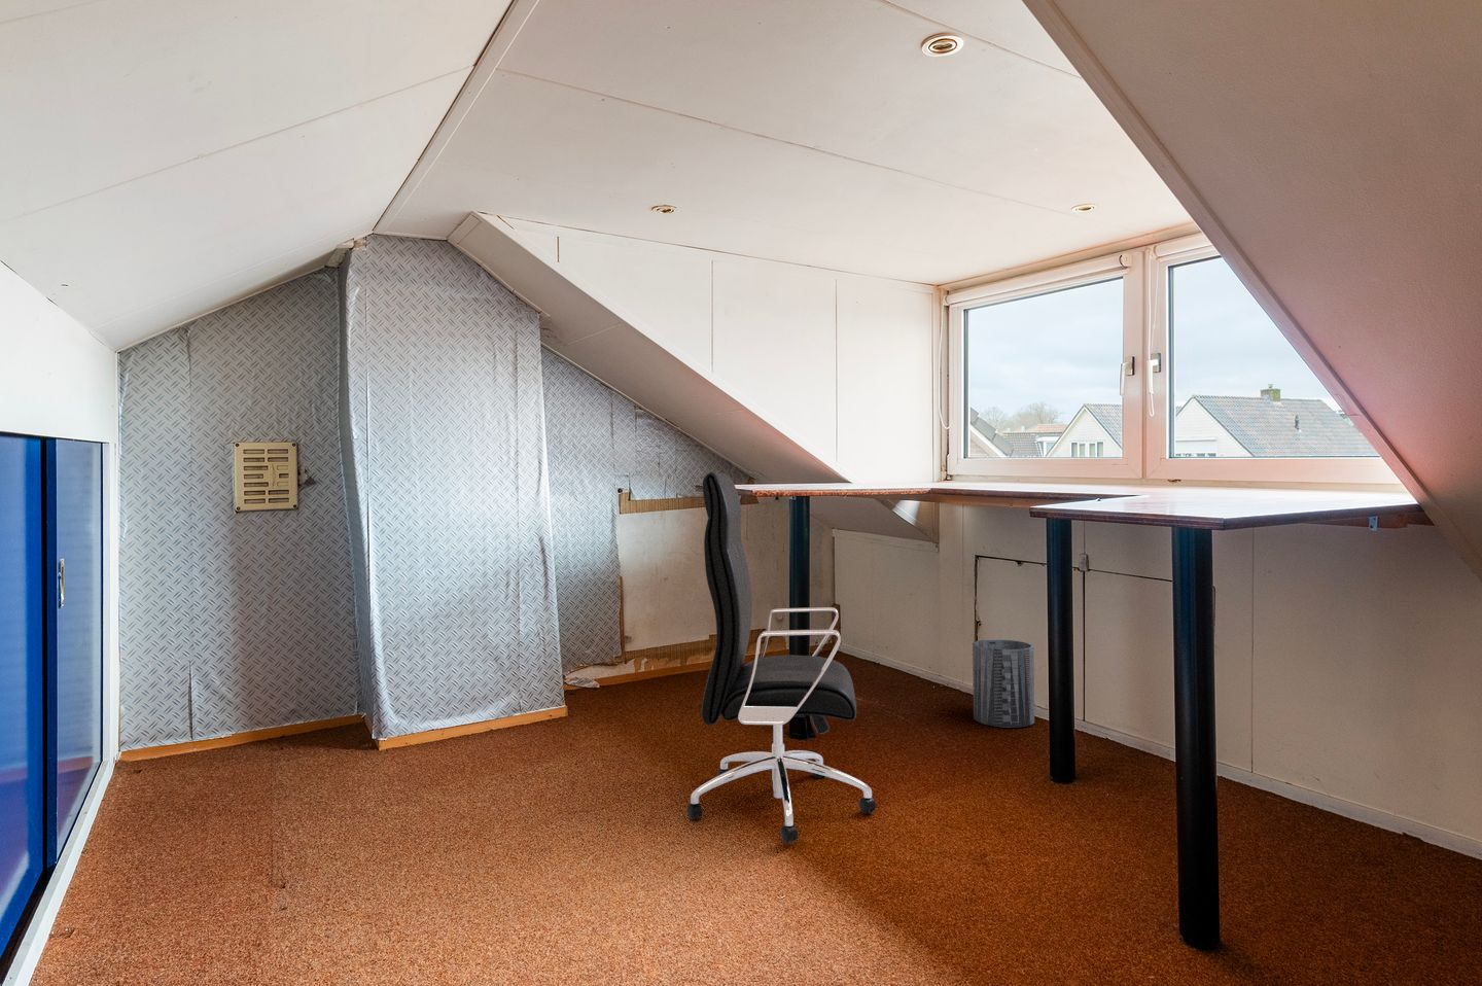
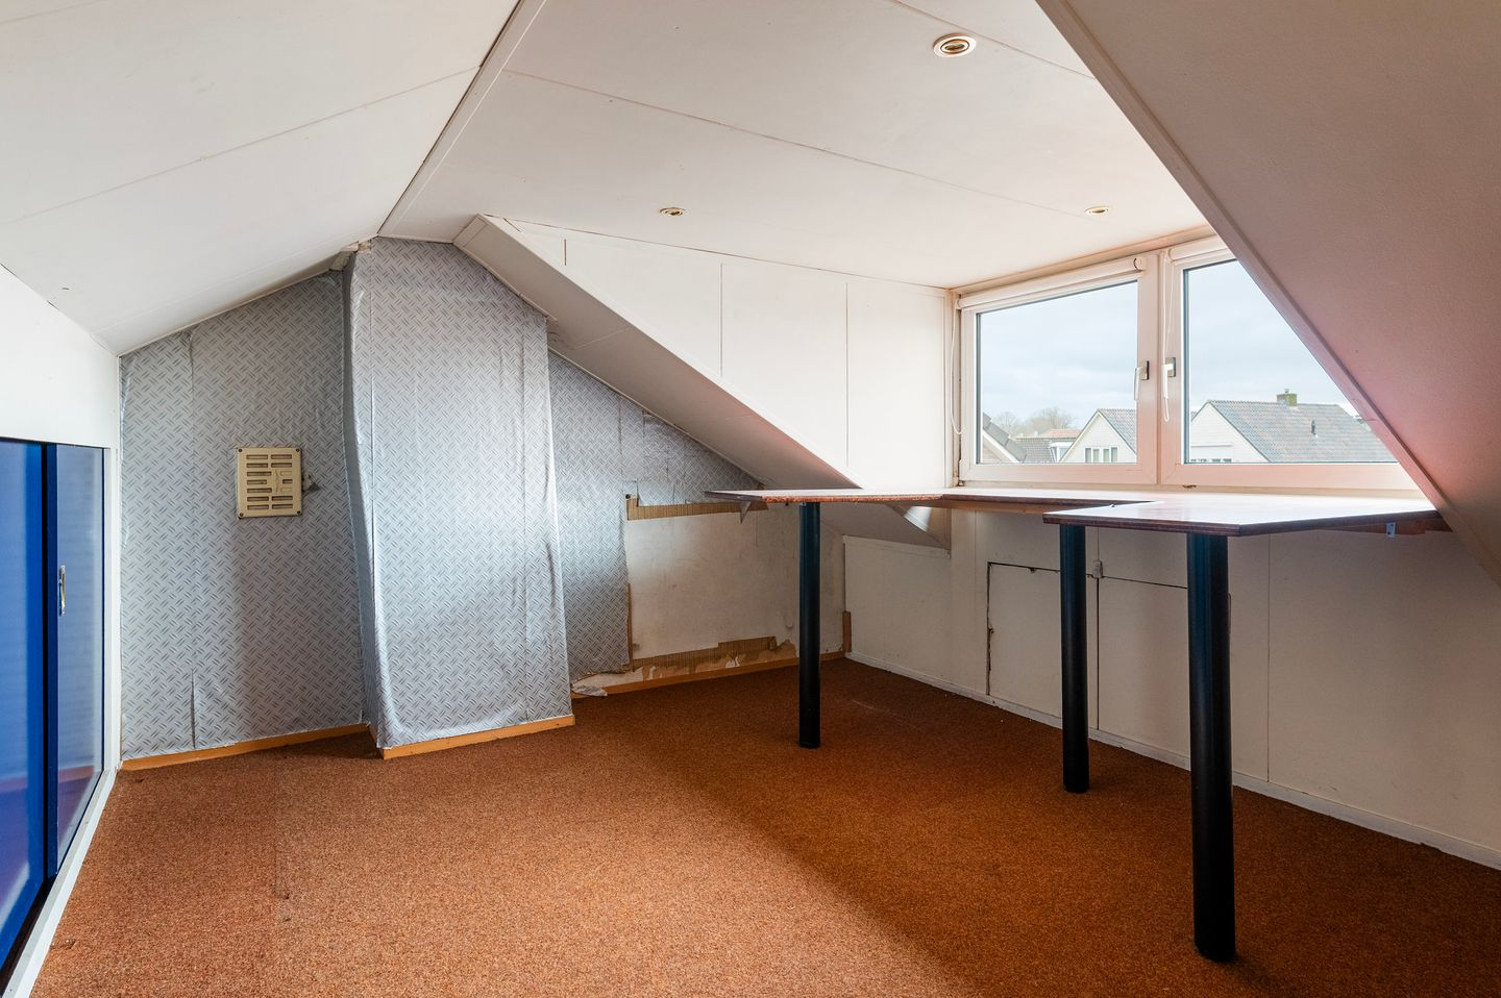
- trash can (1002, 681)
- office chair (778, 635)
